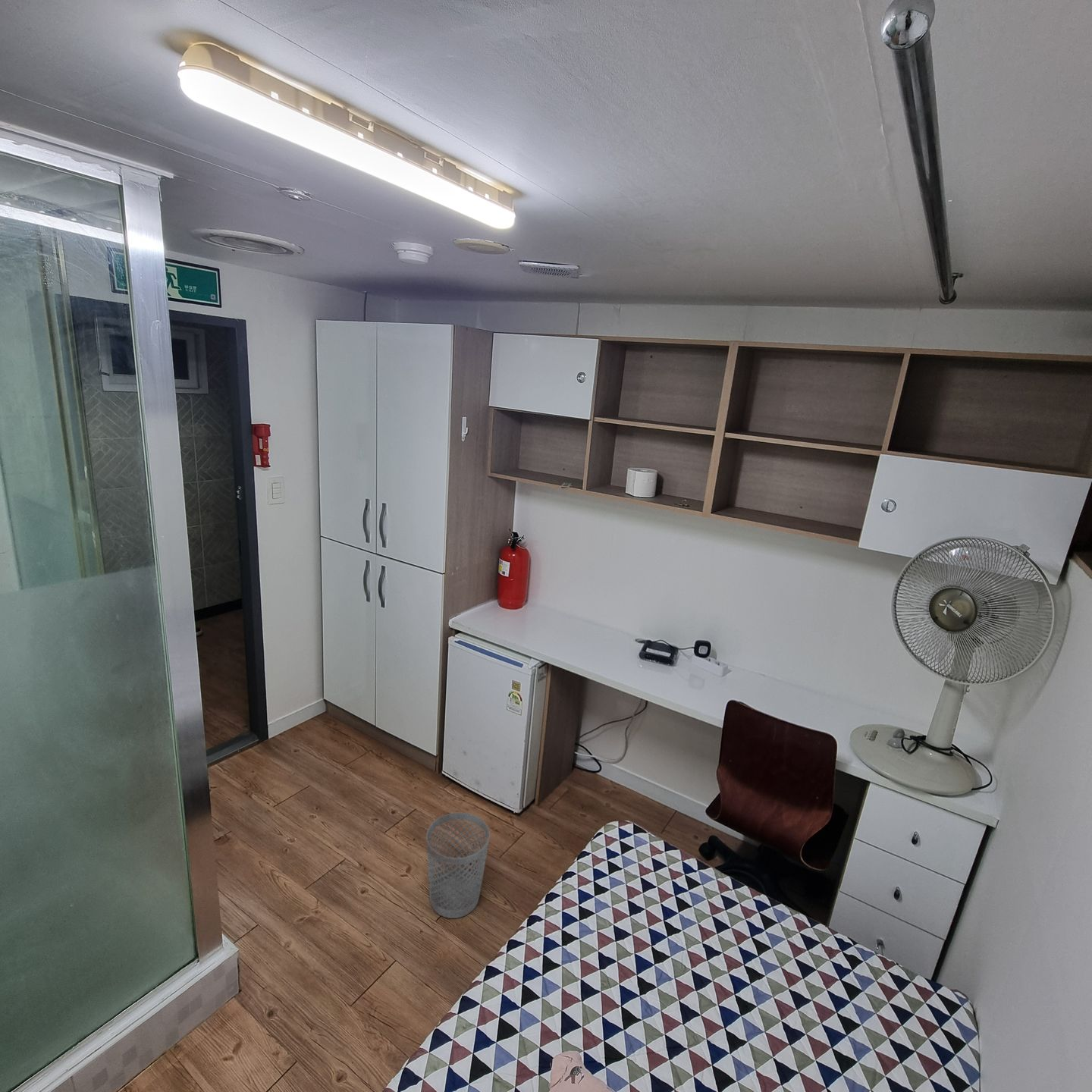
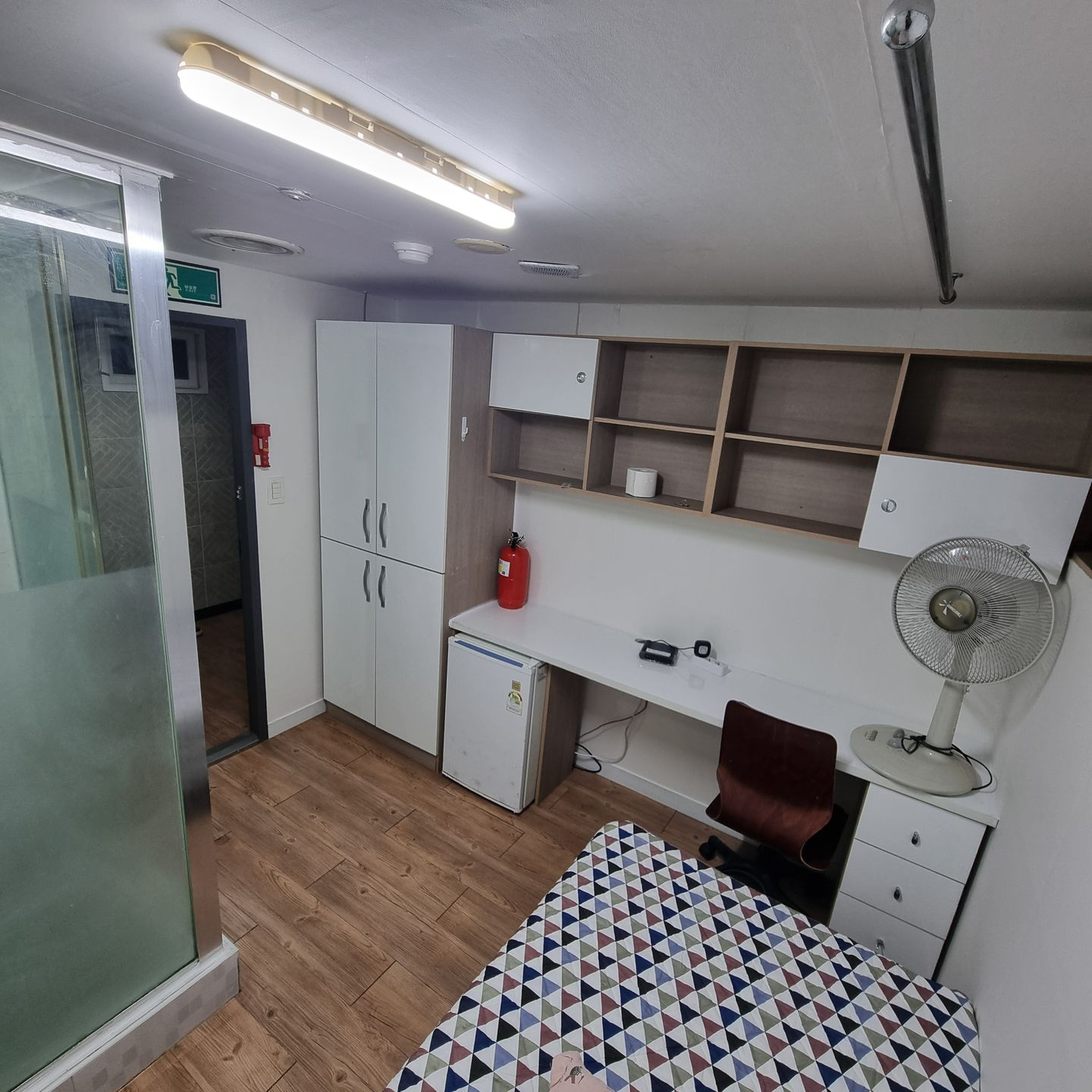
- wastebasket (456, 866)
